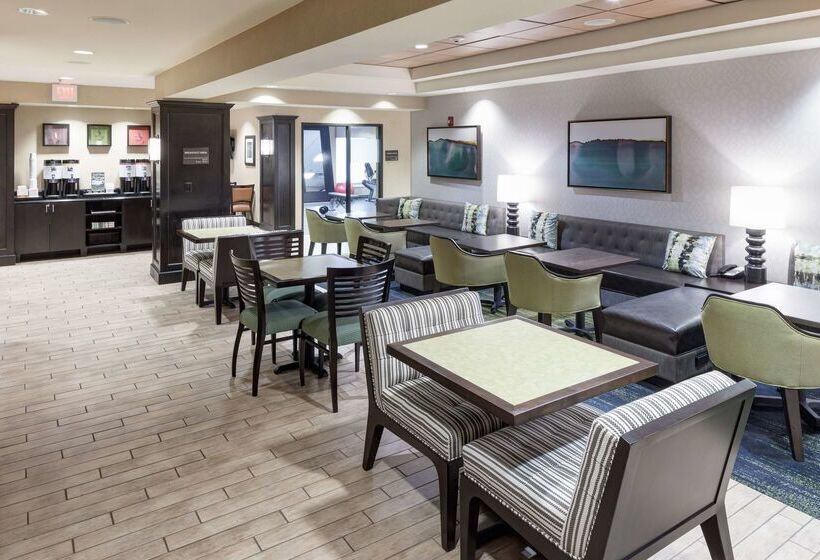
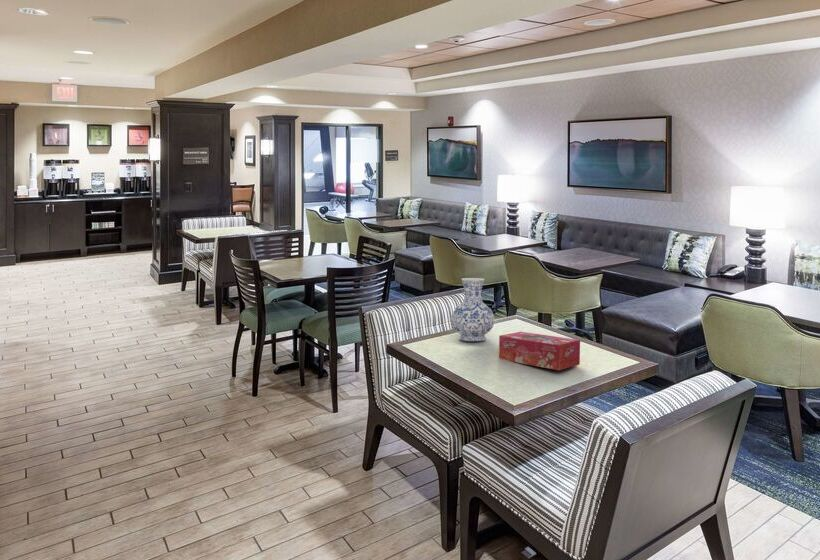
+ vase (472, 309)
+ tissue box (538, 349)
